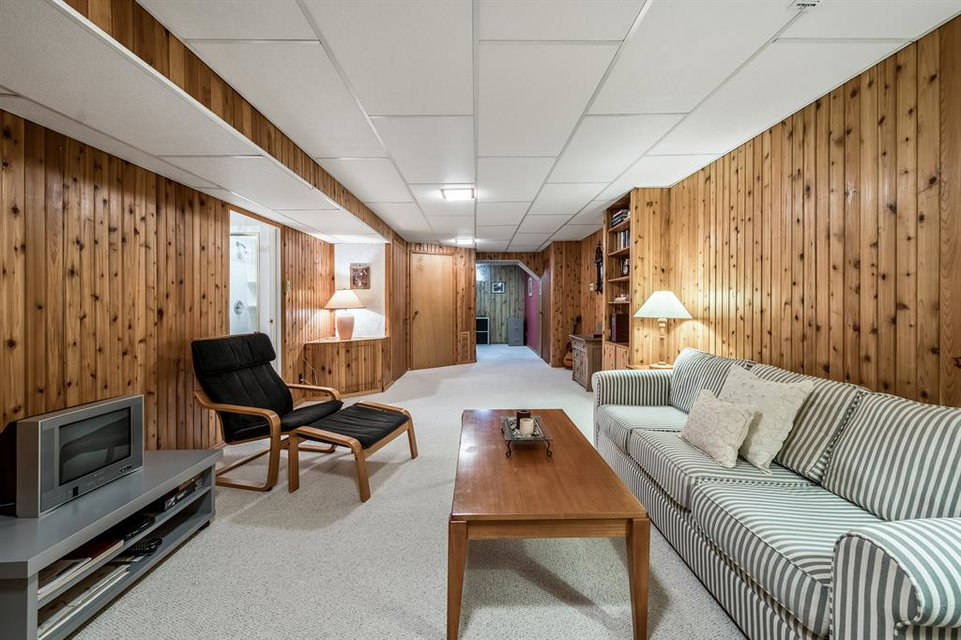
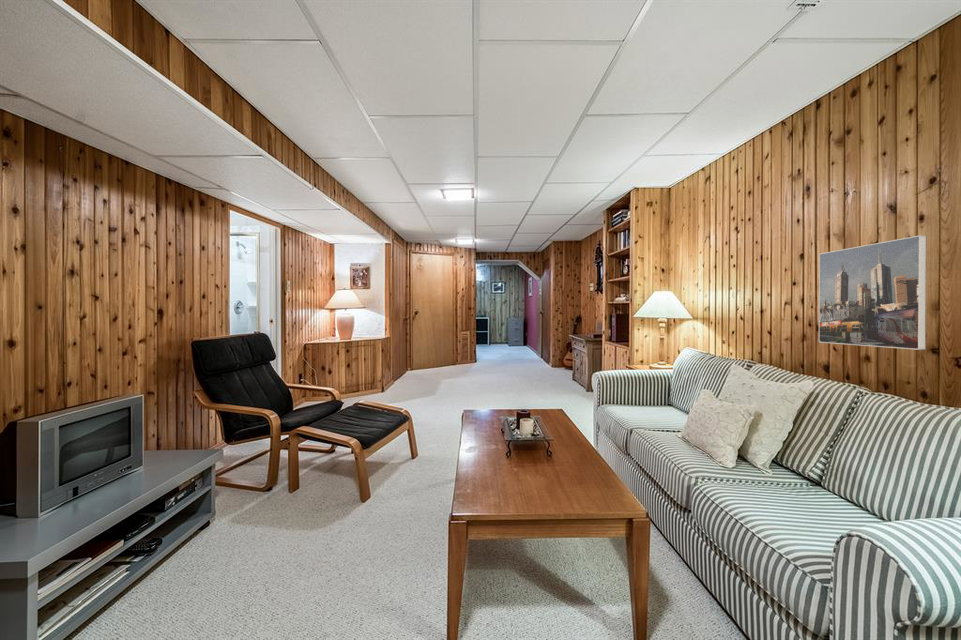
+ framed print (865, 295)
